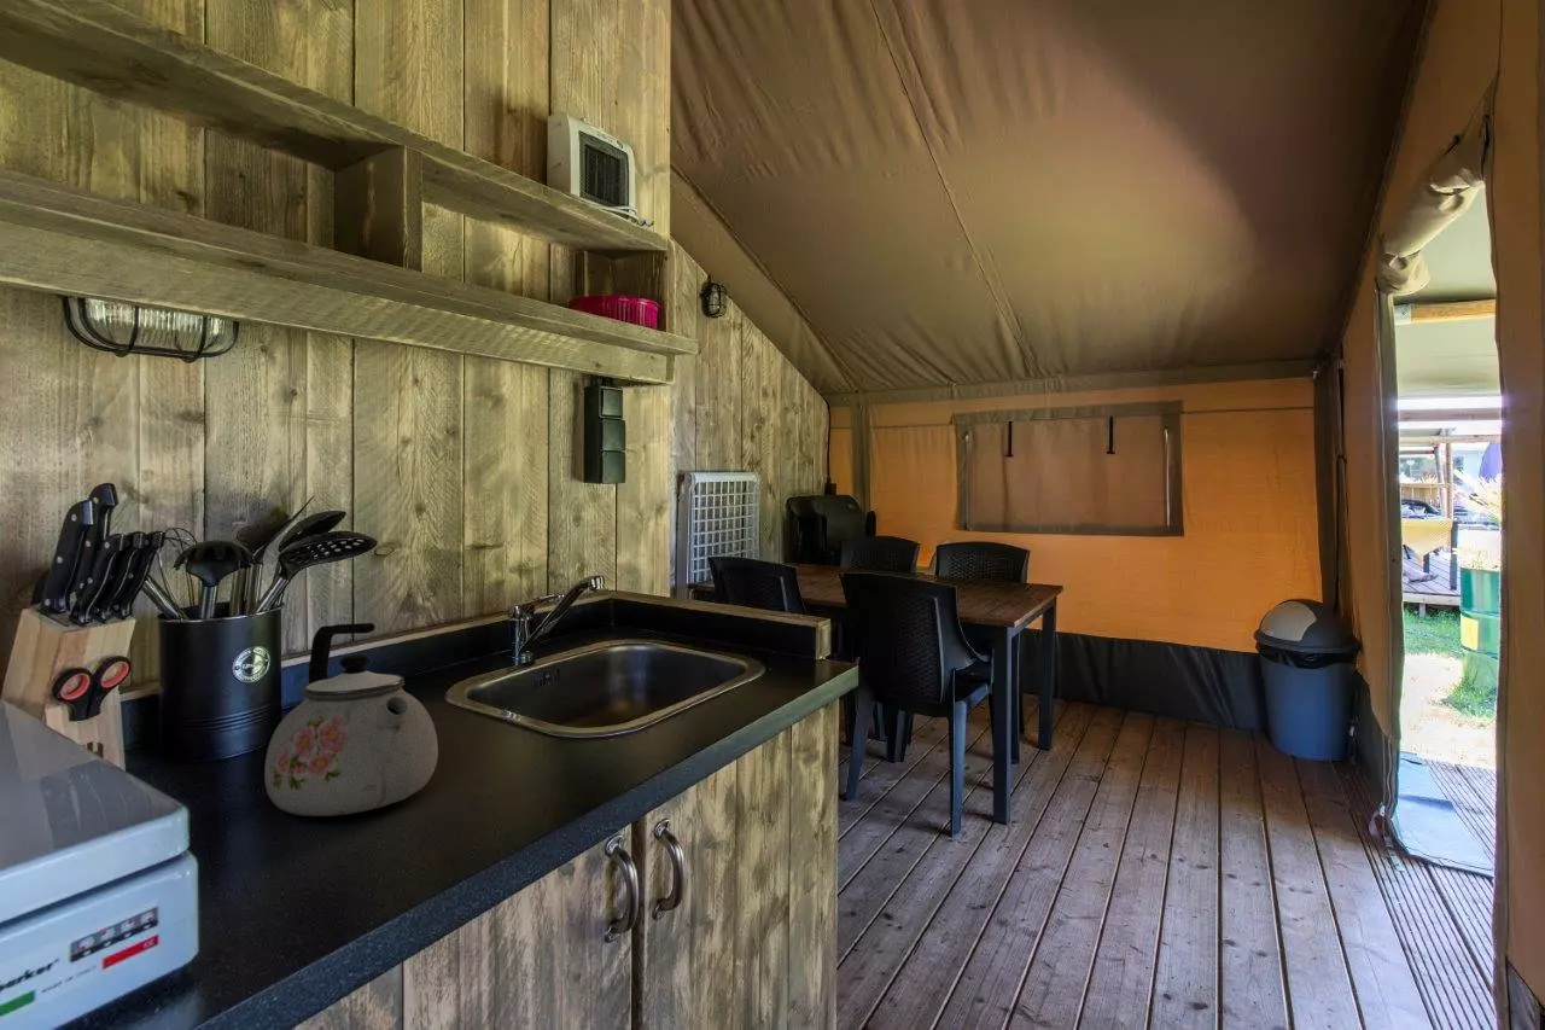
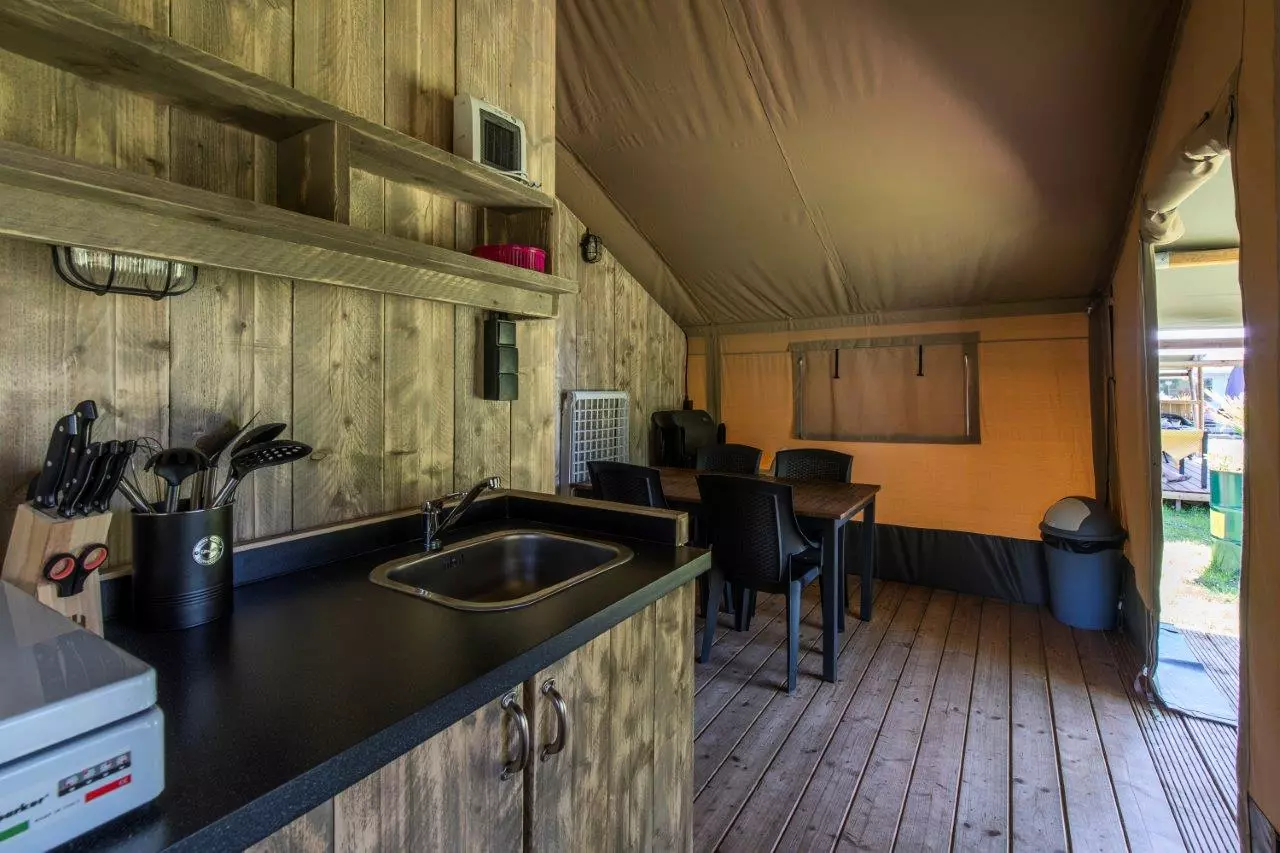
- kettle (356, 710)
